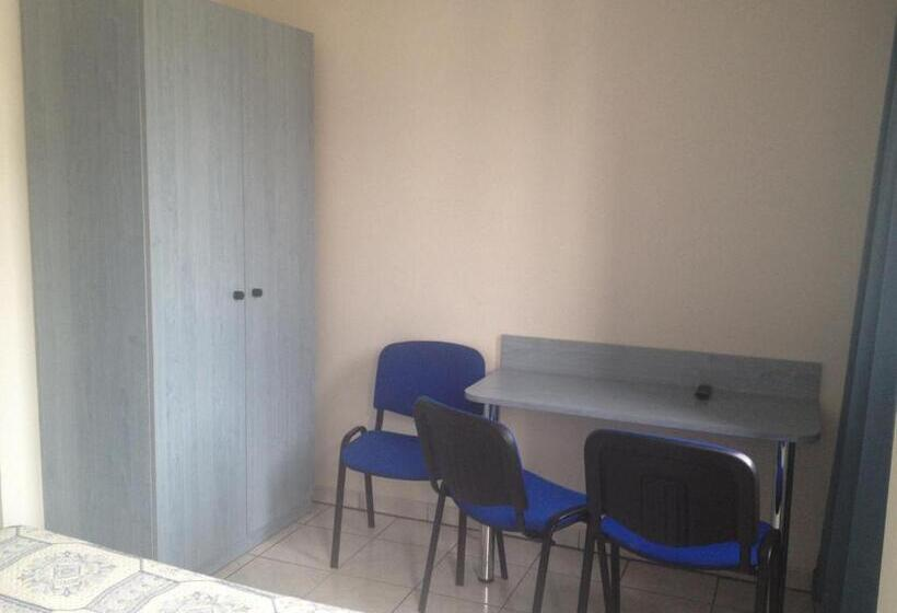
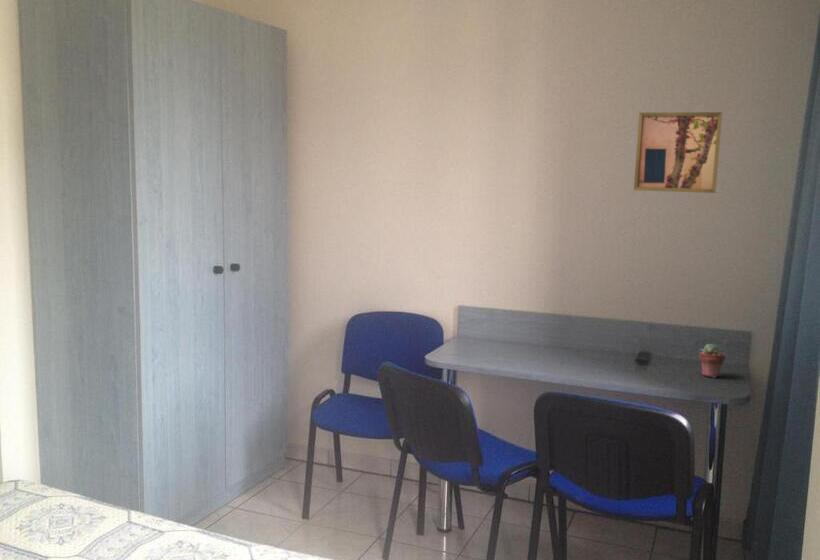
+ wall art (677, 152)
+ potted succulent (711, 359)
